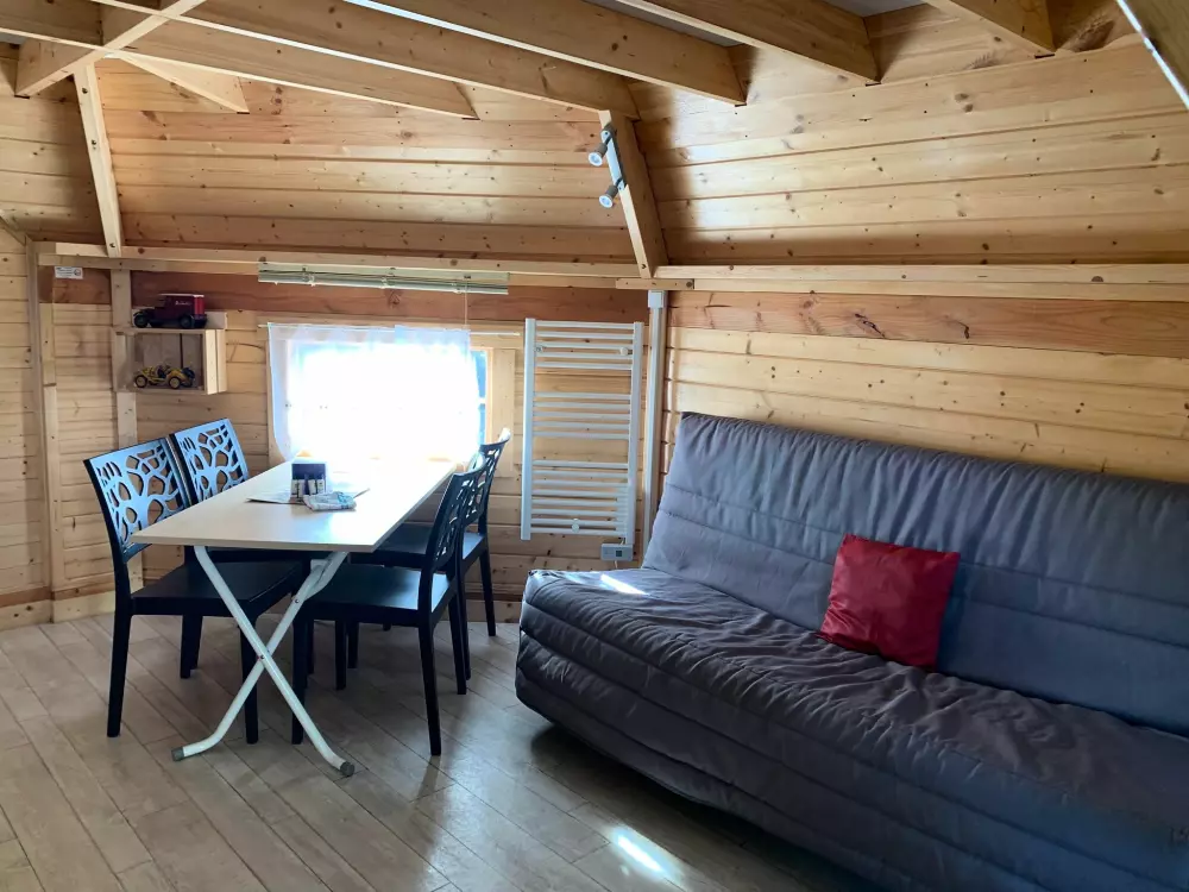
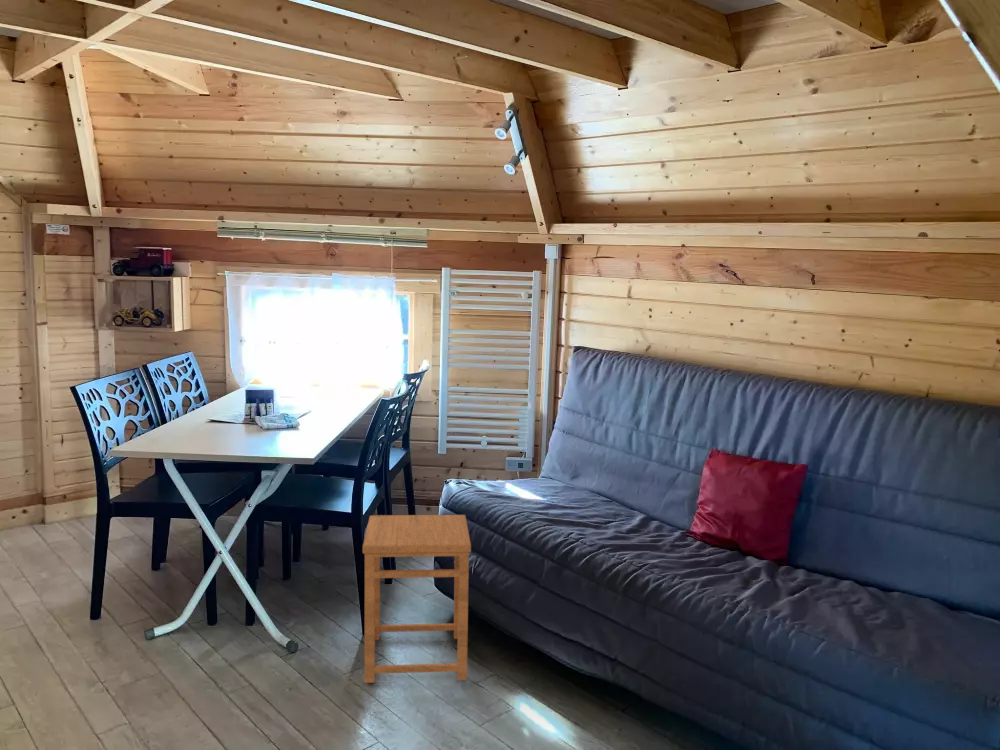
+ side table (417, 577)
